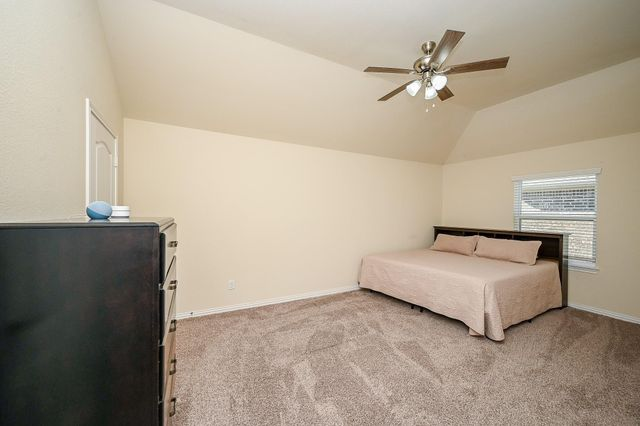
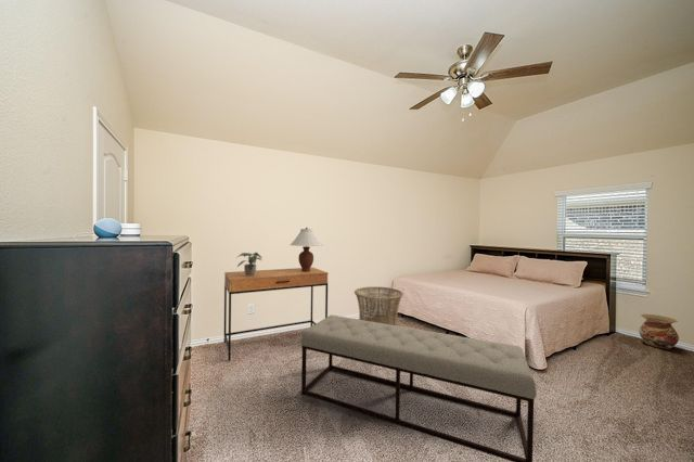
+ basket (377, 311)
+ bench (406, 371)
+ desk (273, 290)
+ vase (658, 331)
+ potted plant (249, 264)
+ table lamp (306, 248)
